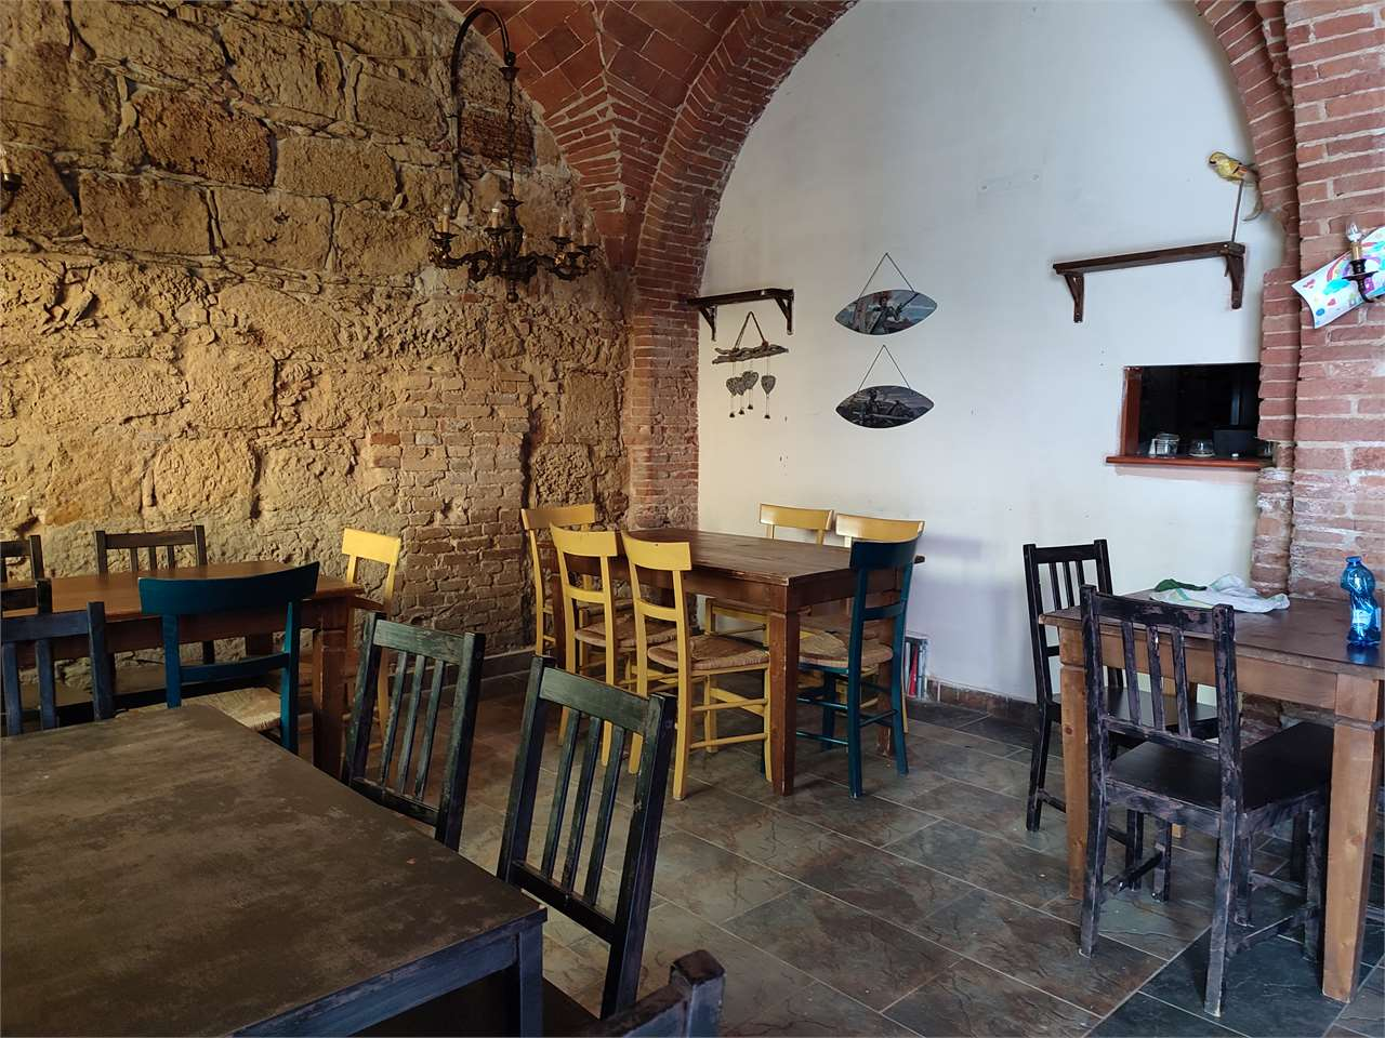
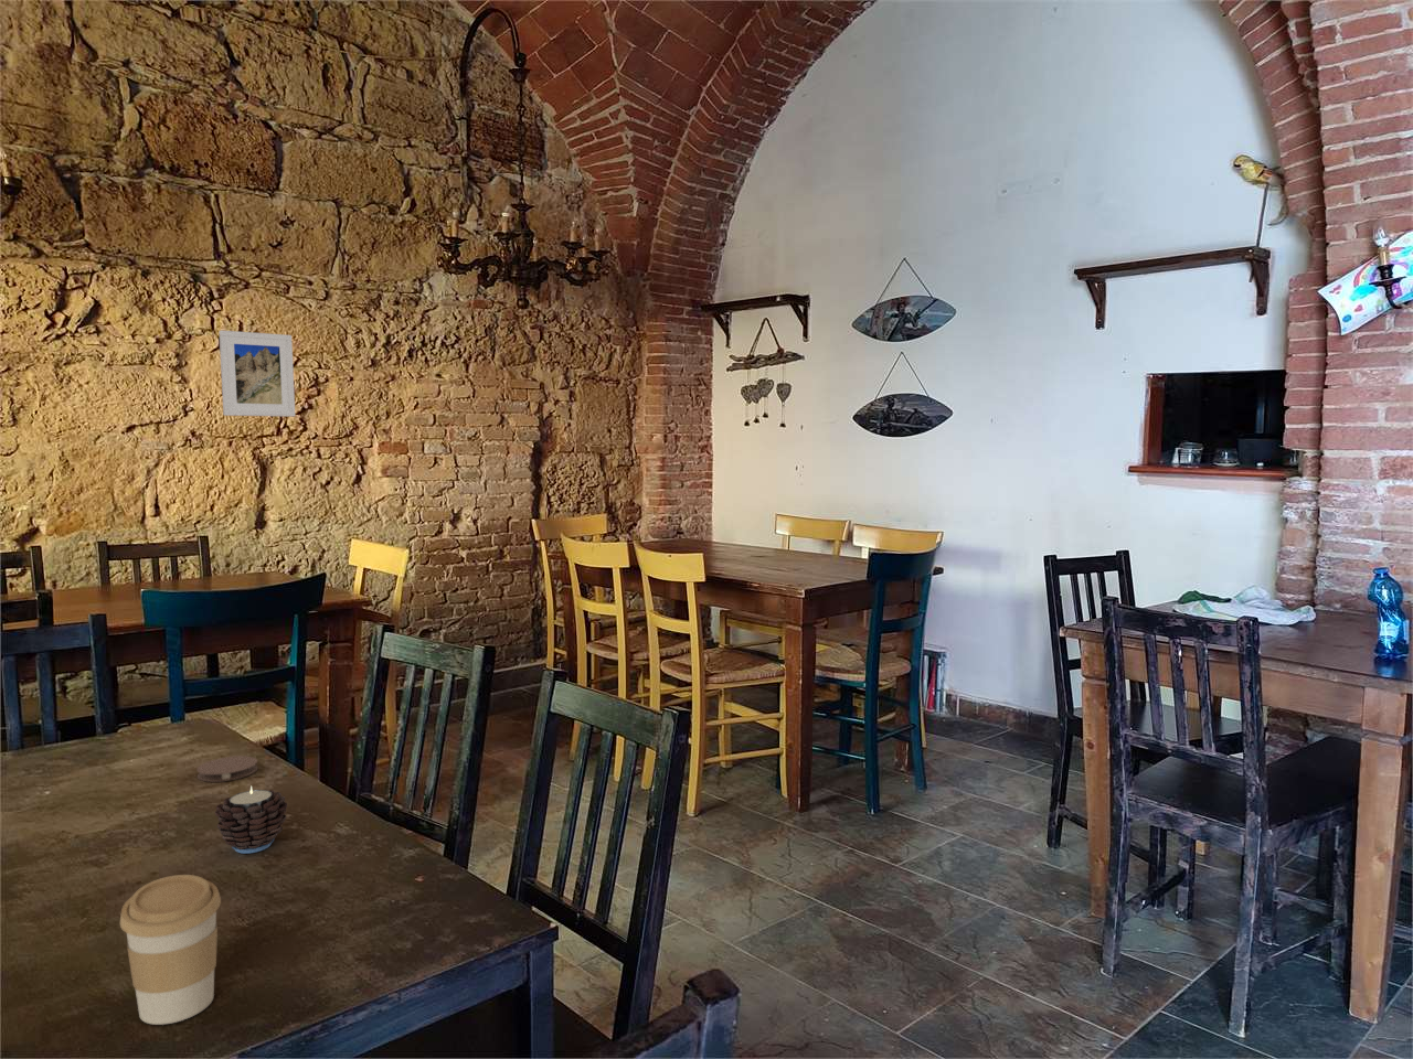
+ coaster (227, 768)
+ coffee cup (174, 947)
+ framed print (257, 374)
+ candle (251, 815)
